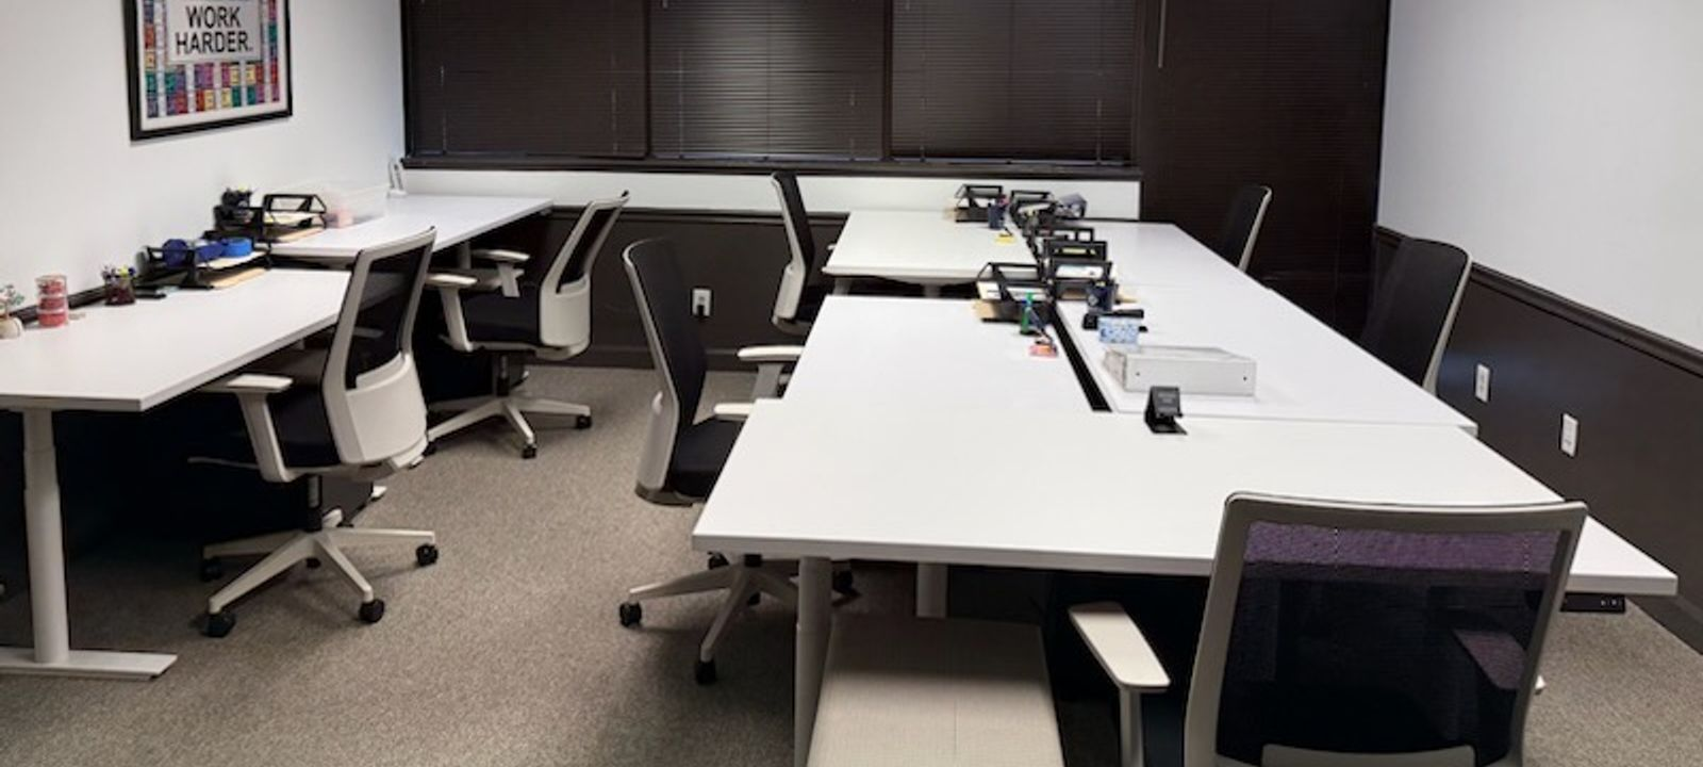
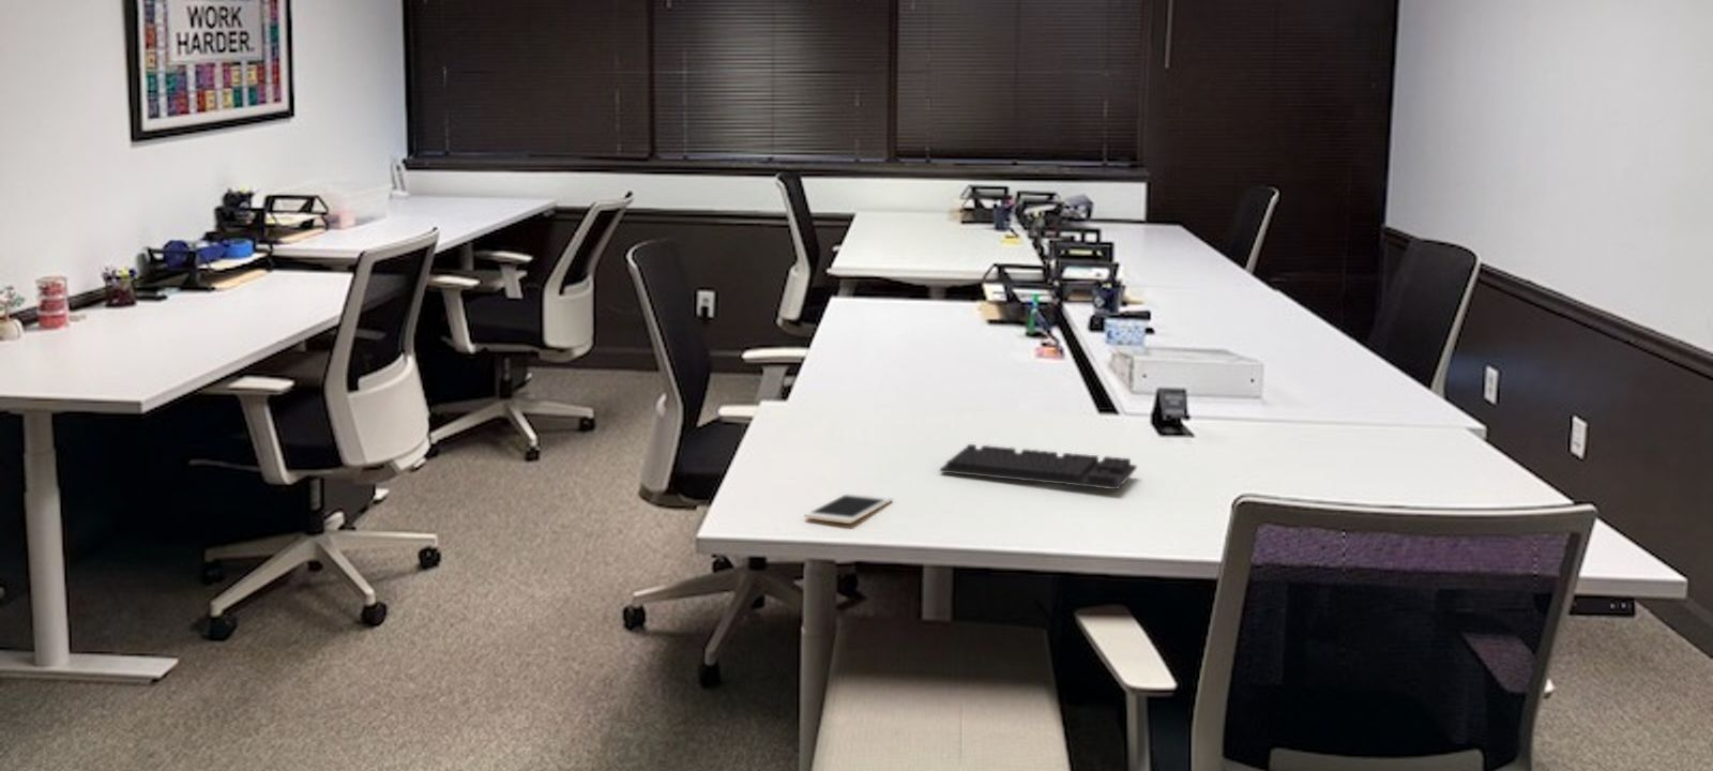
+ keyboard (1038, 466)
+ cell phone (849, 508)
